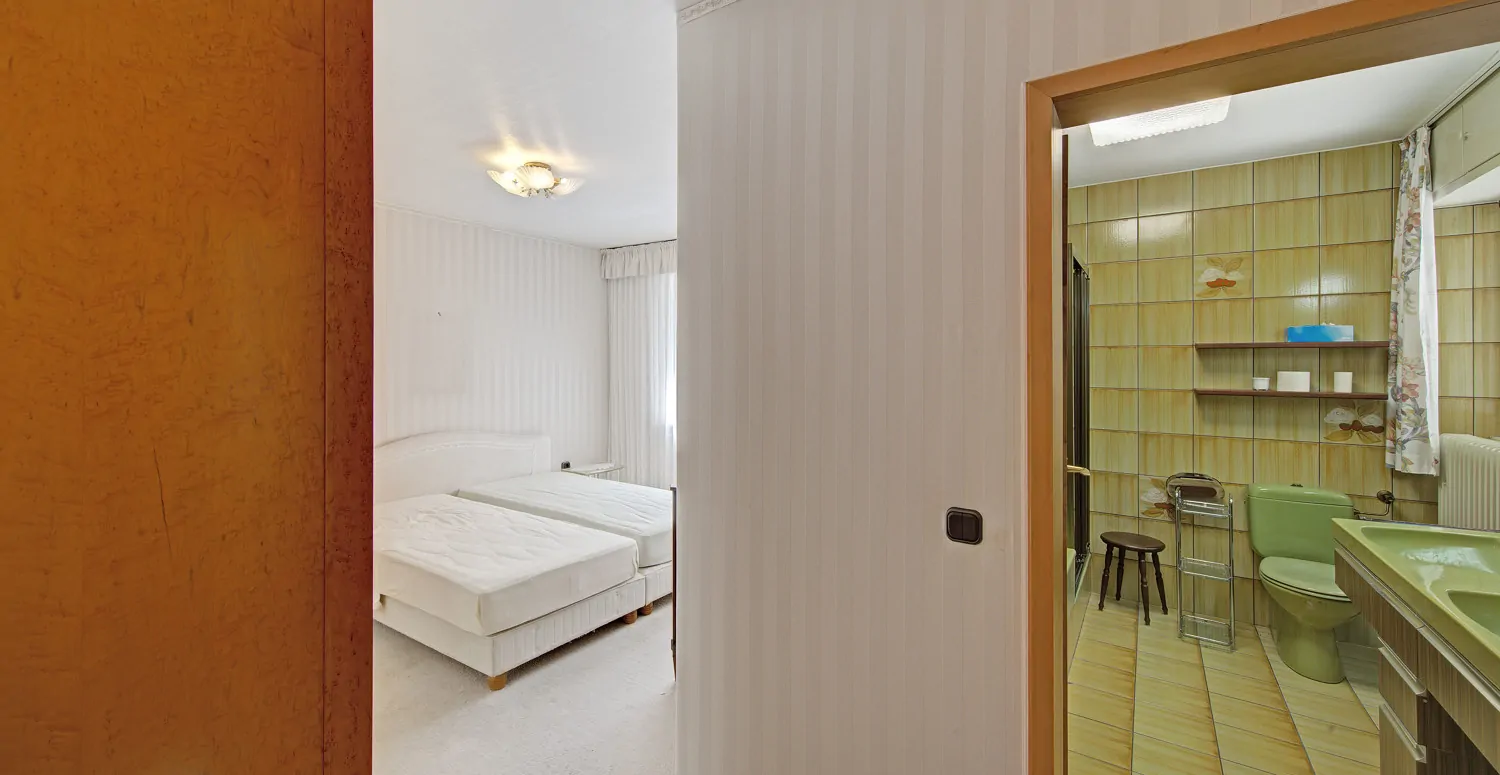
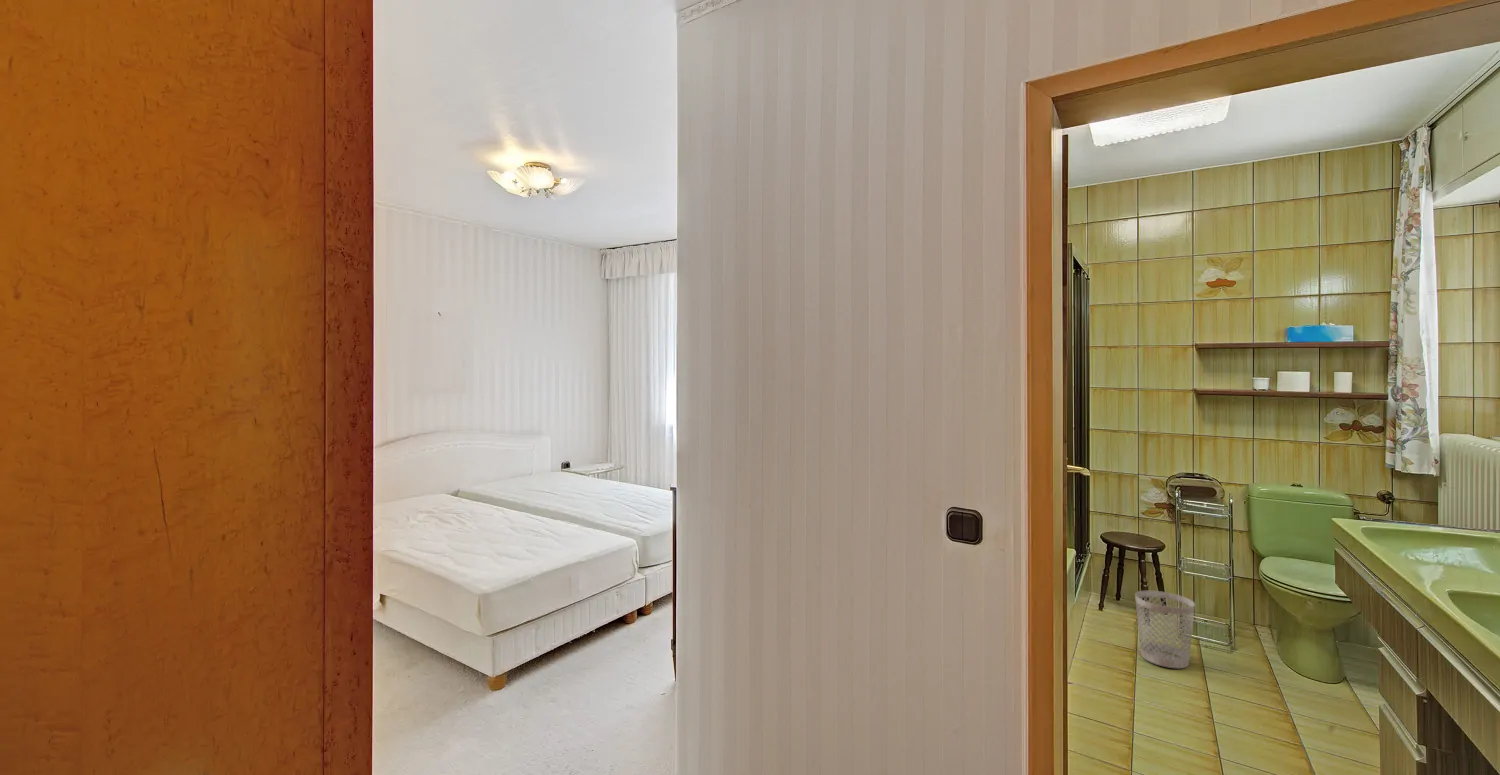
+ wastebasket (1164, 629)
